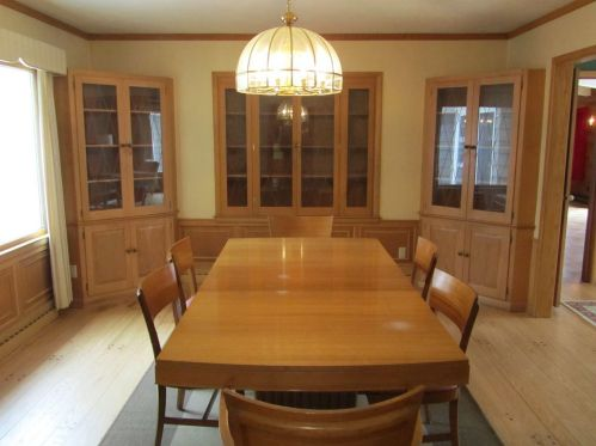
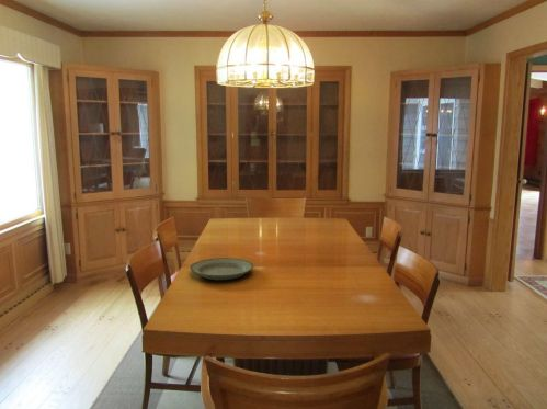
+ plate (221, 269)
